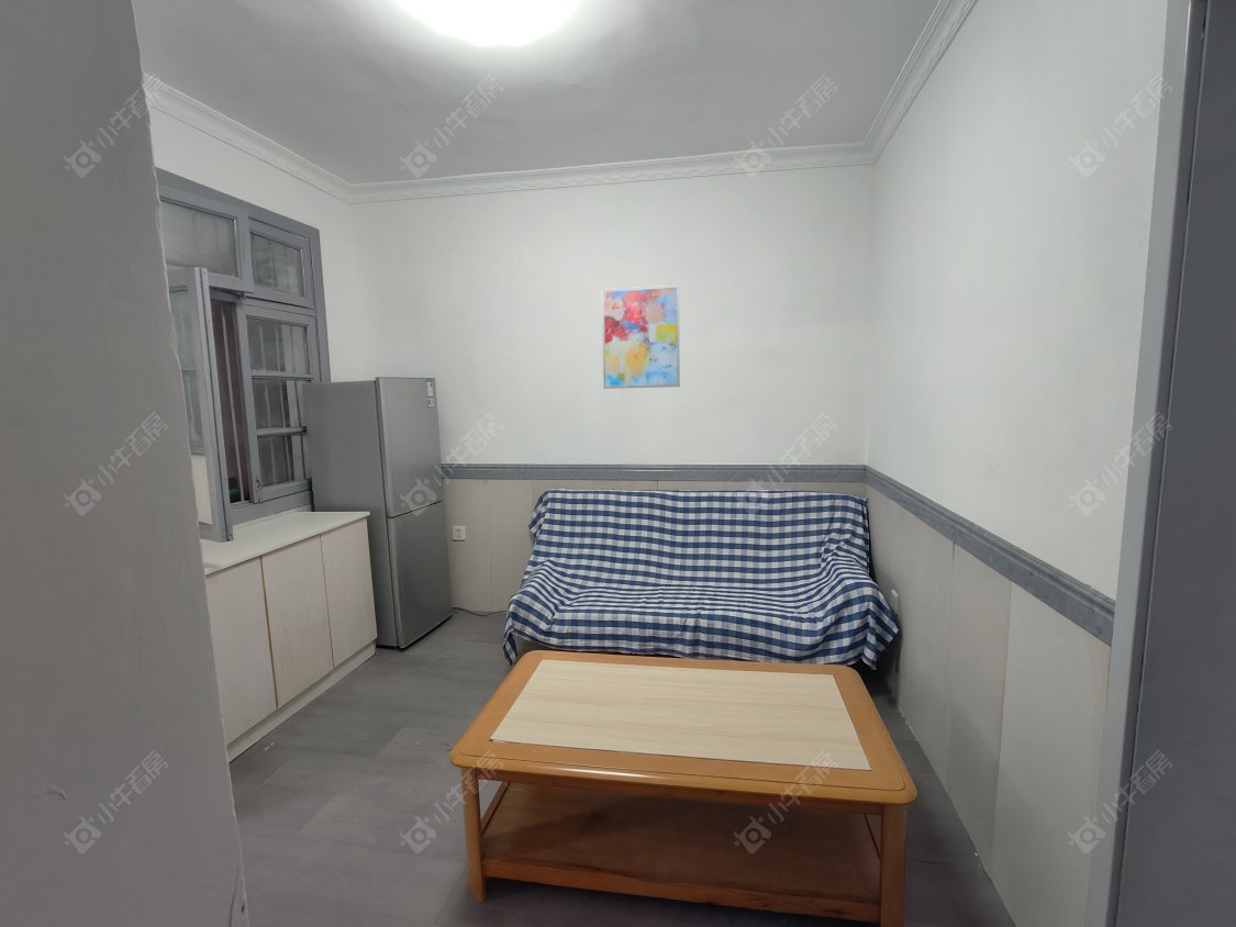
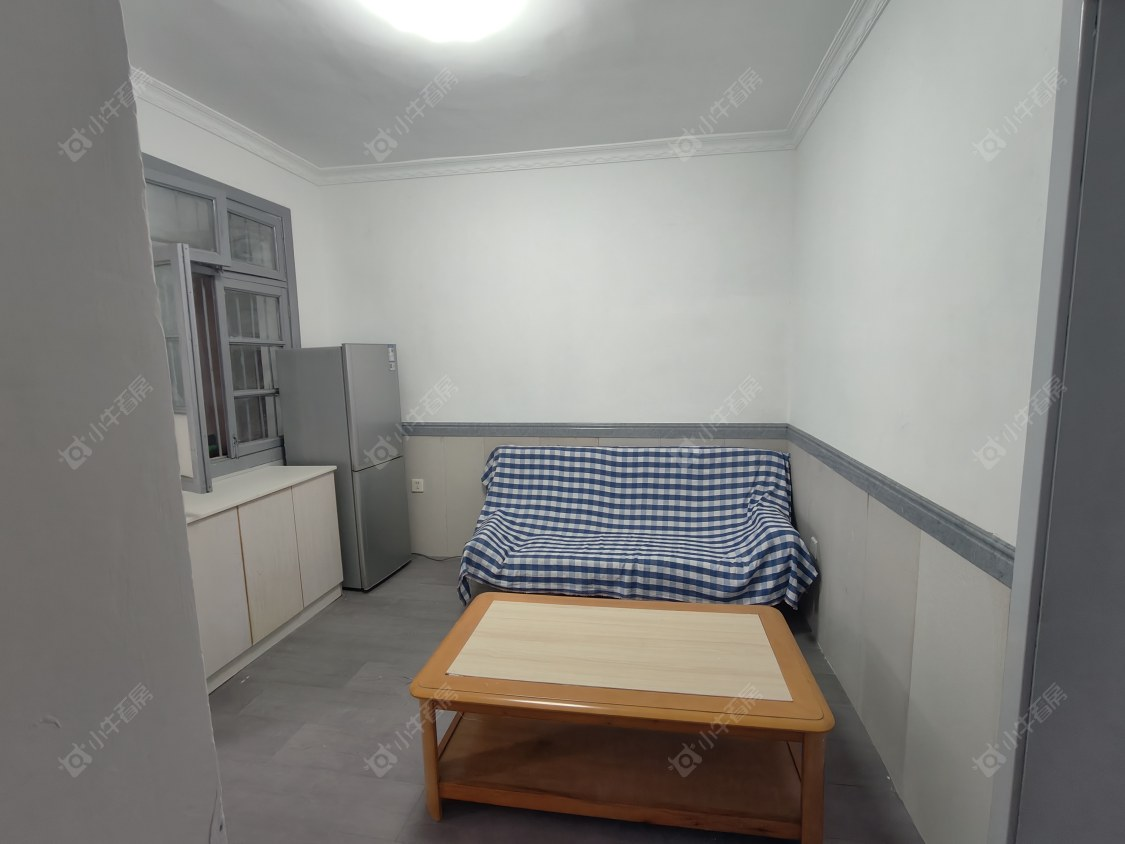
- wall art (641, 337)
